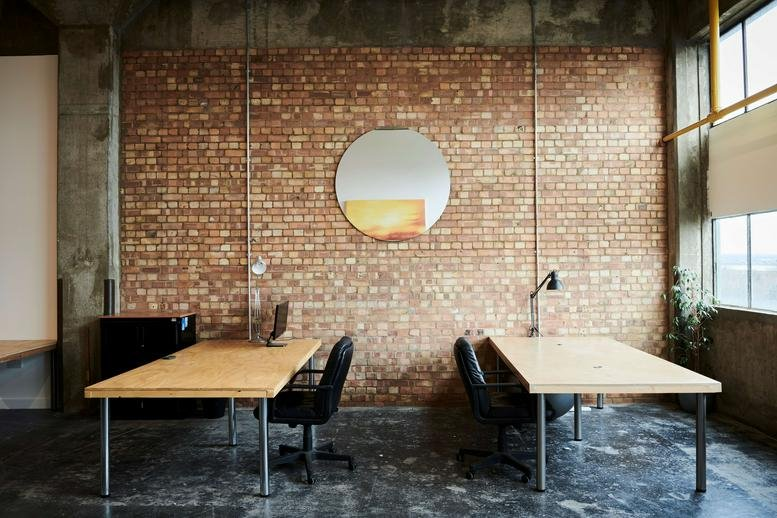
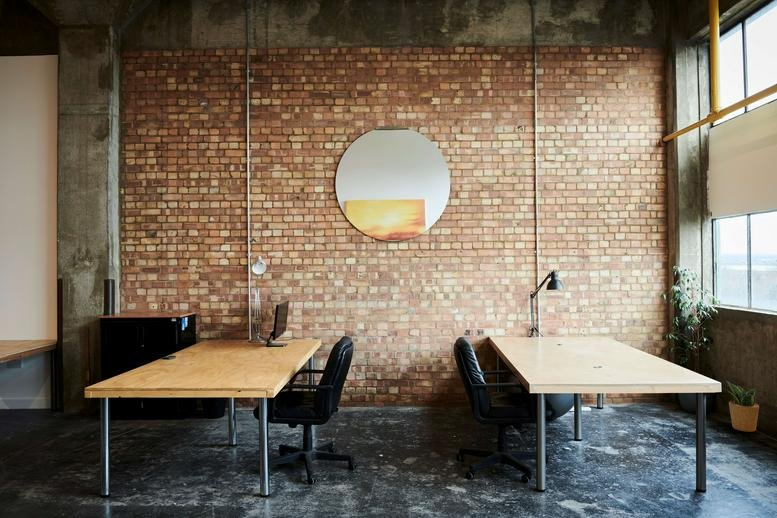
+ potted plant (741, 407)
